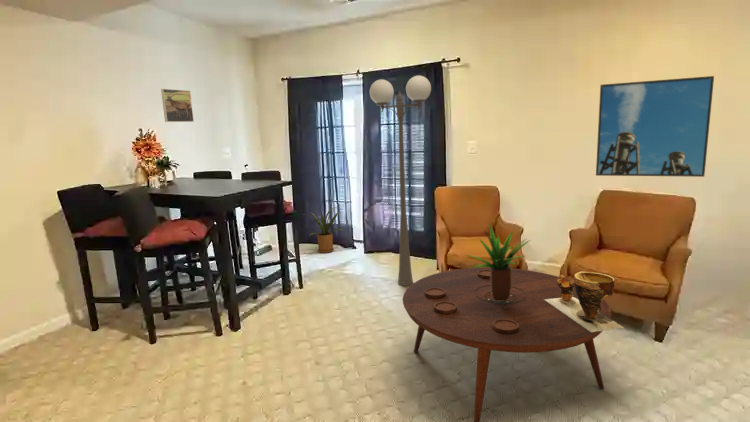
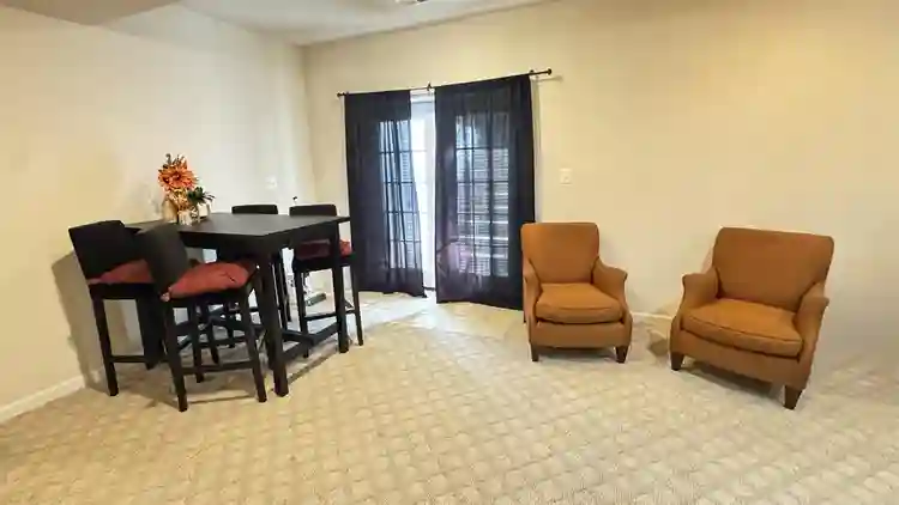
- coffee table (499, 331)
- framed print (650, 129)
- clay pot (580, 289)
- potted plant (496, 267)
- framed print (177, 105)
- house plant (324, 228)
- floor lamp (402, 184)
